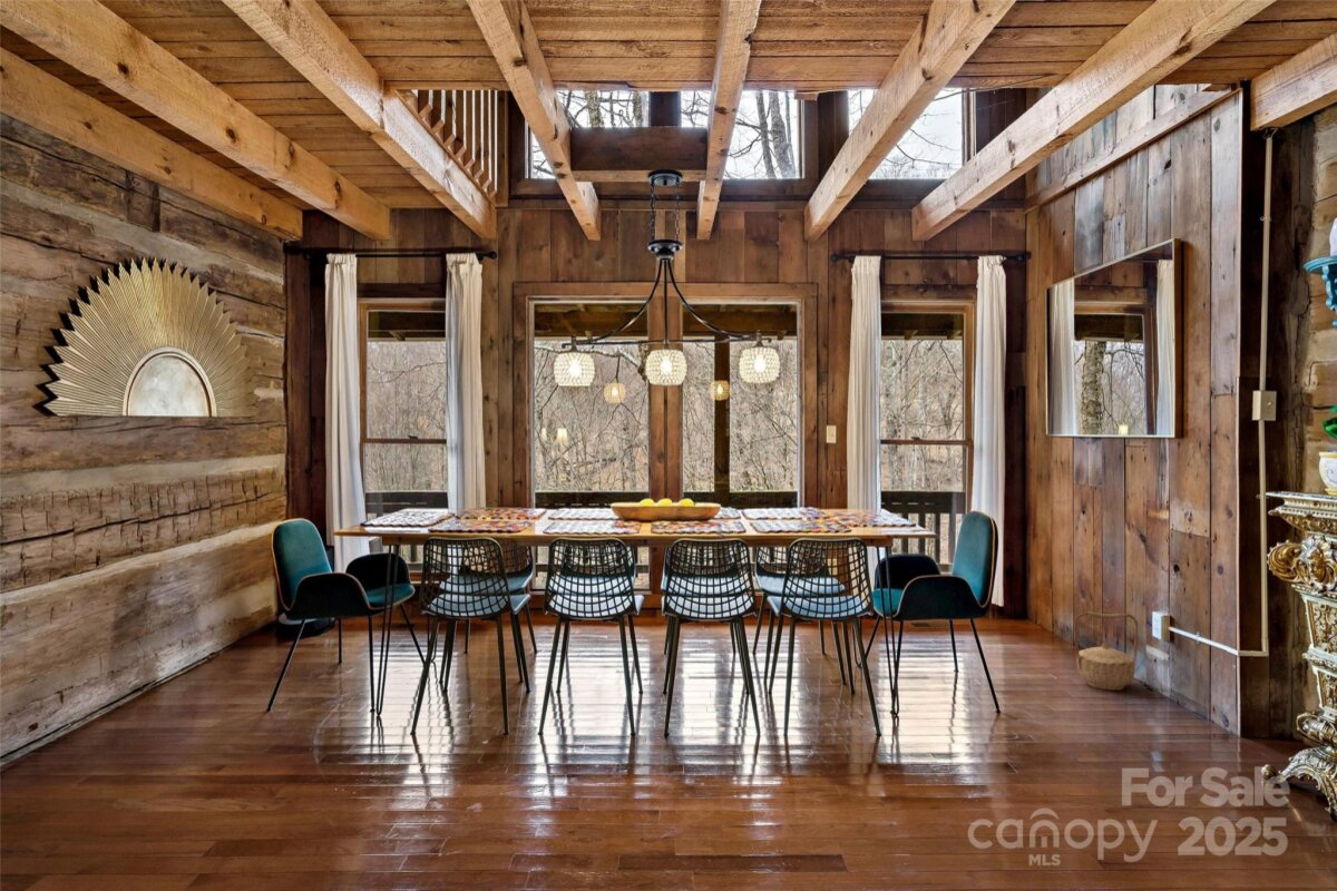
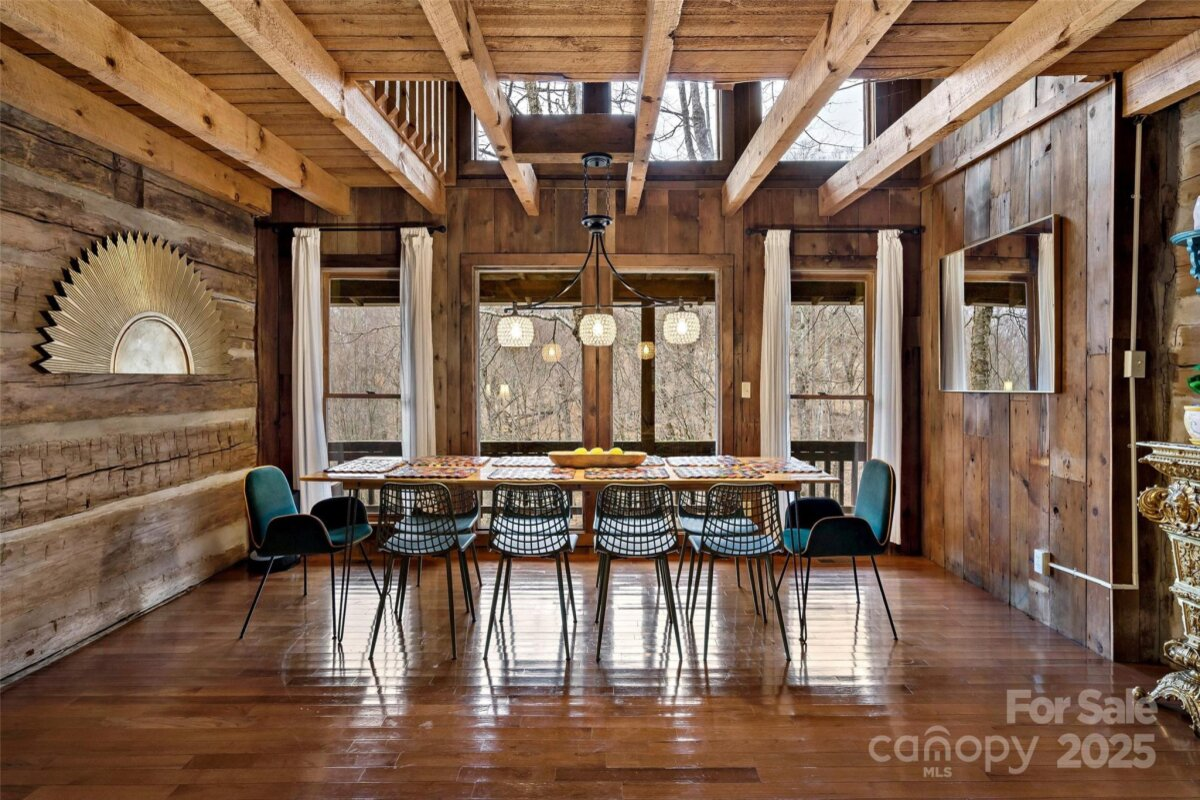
- basket (1105, 648)
